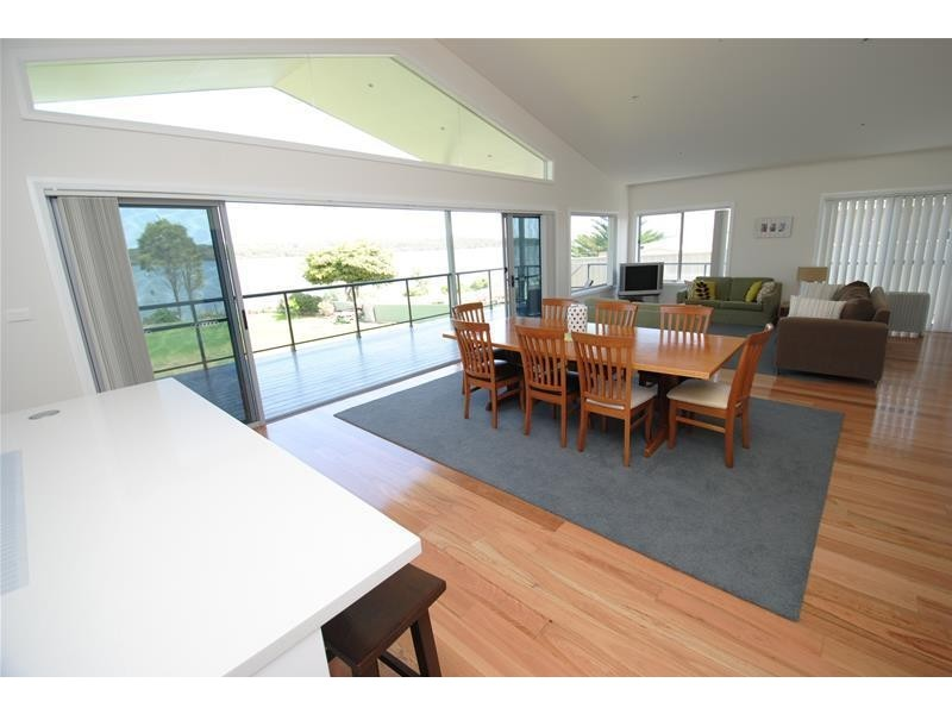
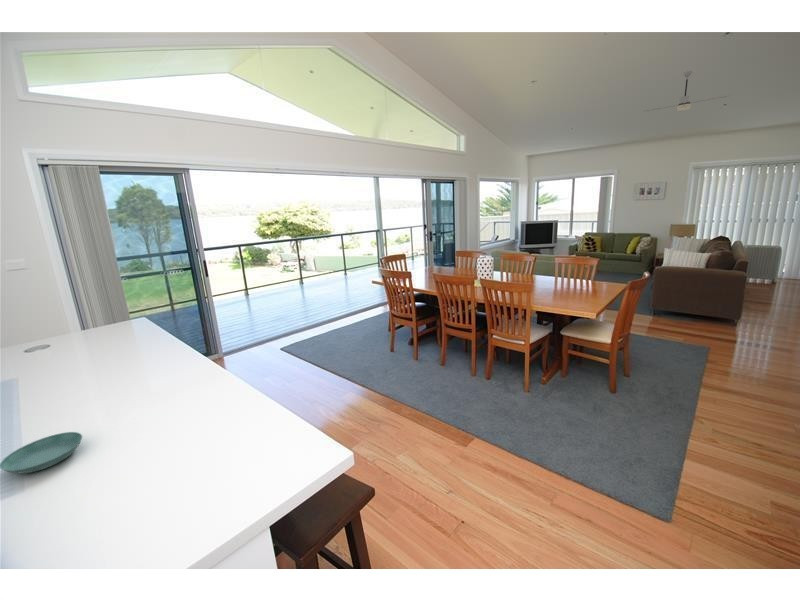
+ saucer (44, 454)
+ ceiling fan (685, 91)
